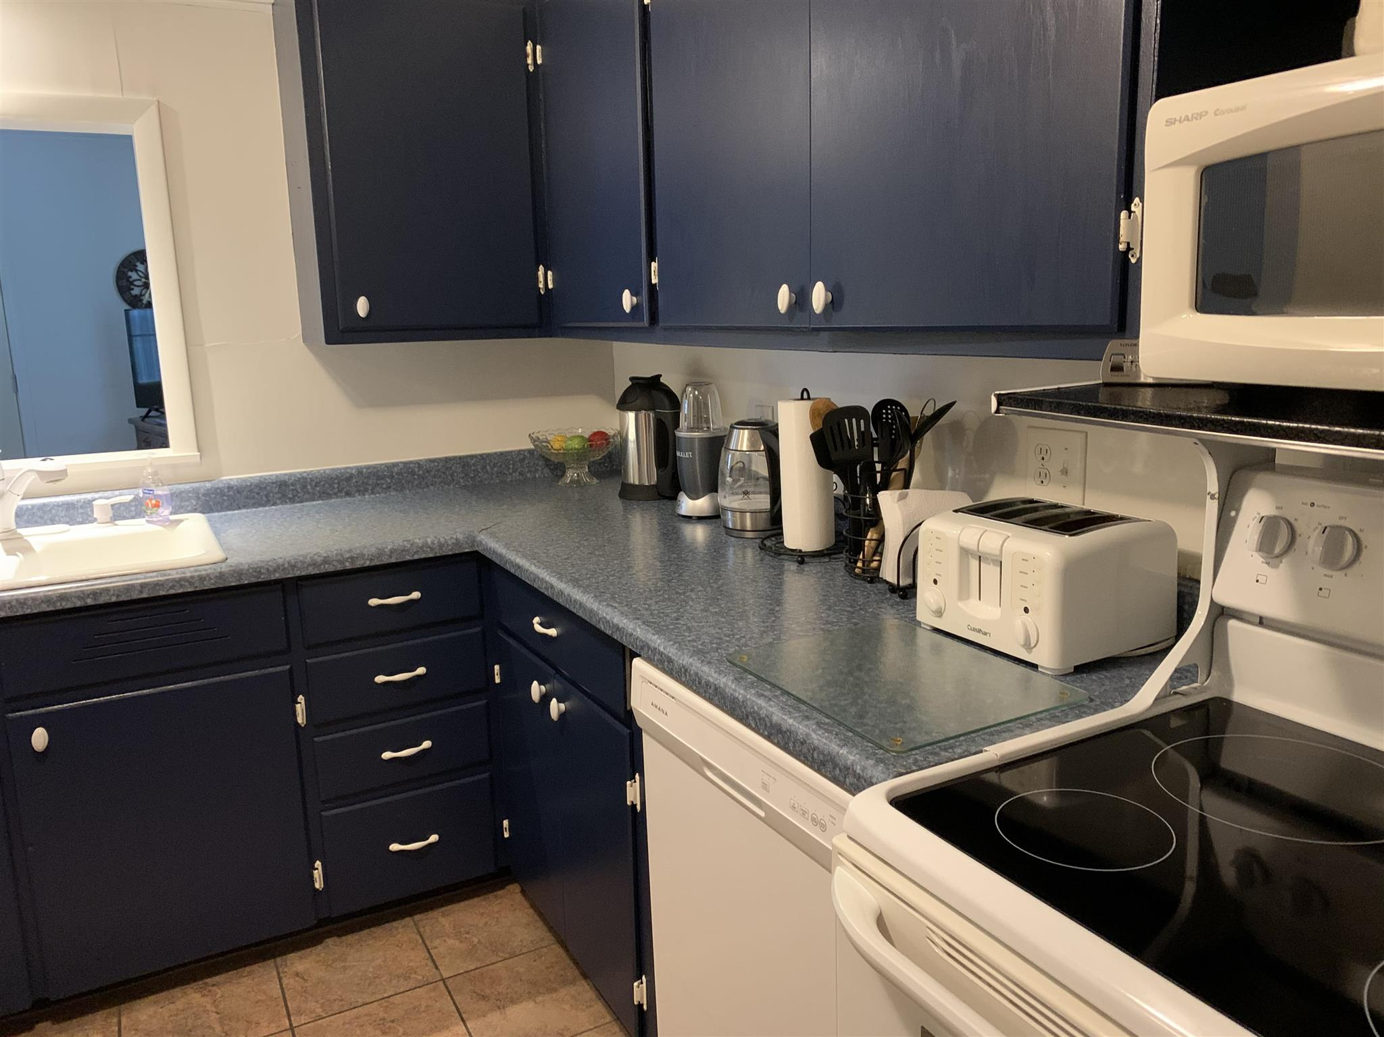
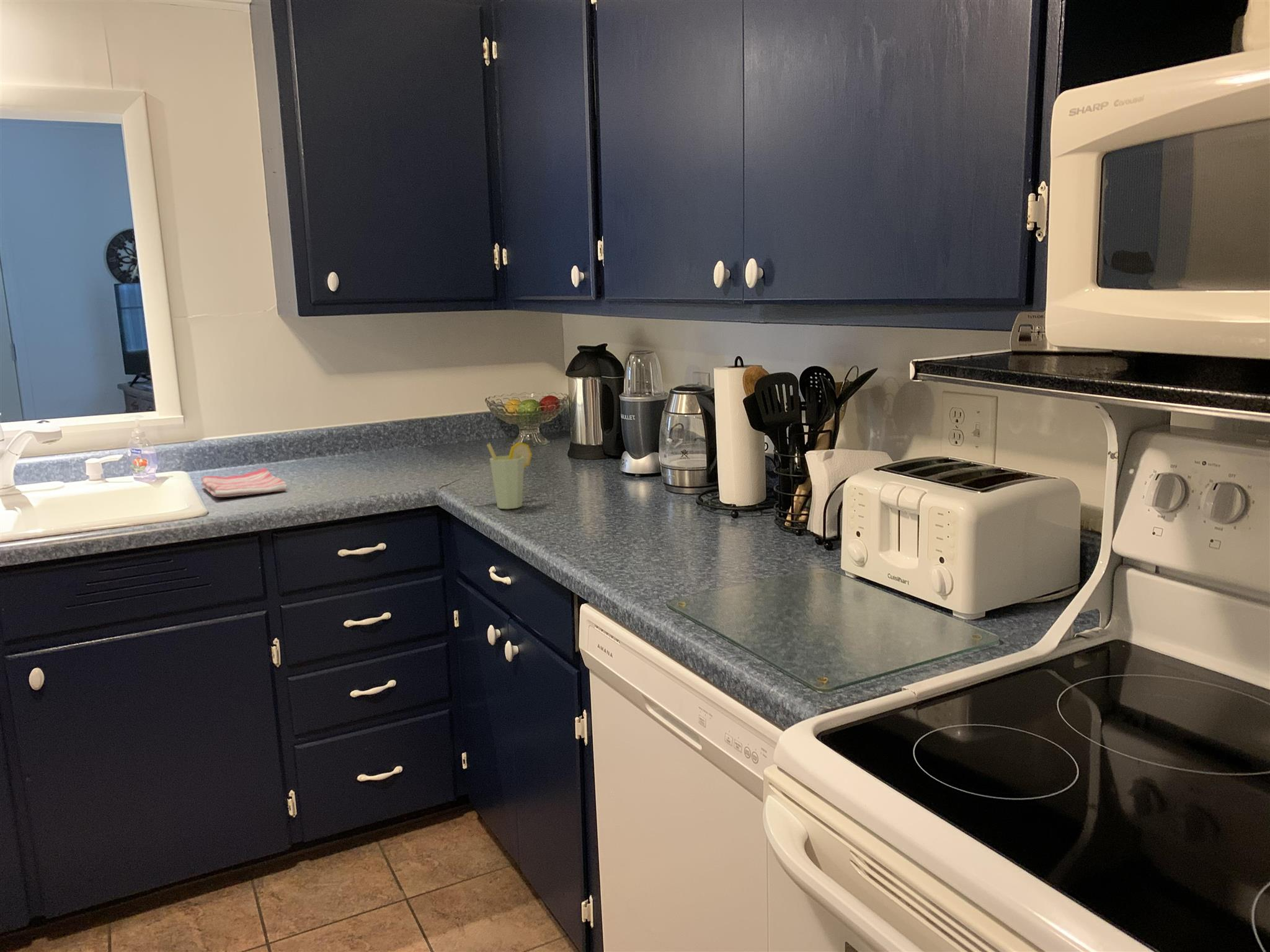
+ dish towel (242, 482)
+ cup (511, 473)
